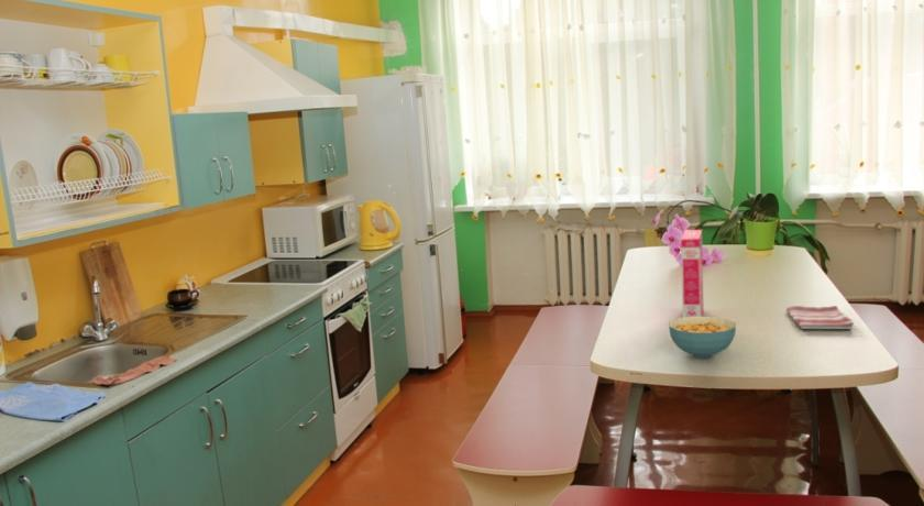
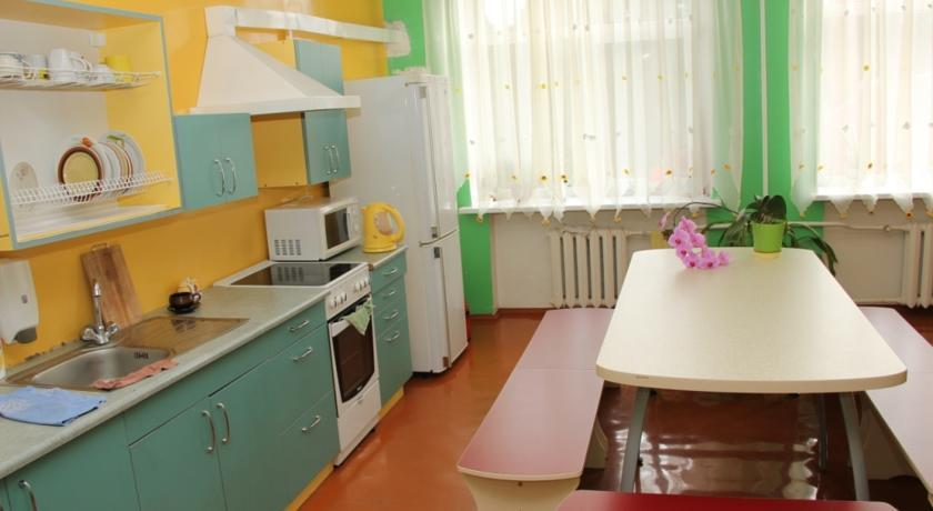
- cereal box (692, 275)
- dish towel (818, 317)
- cereal bowl (702, 340)
